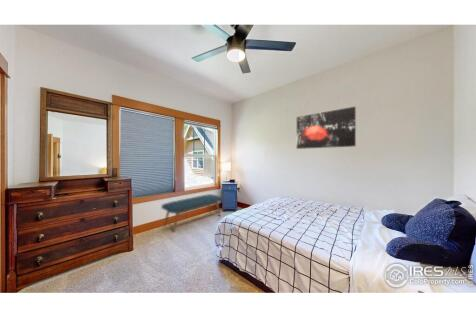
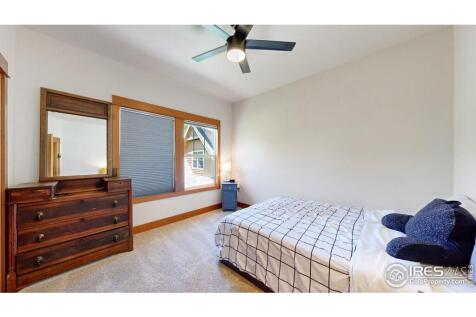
- wall art (322, 130)
- bench (194, 209)
